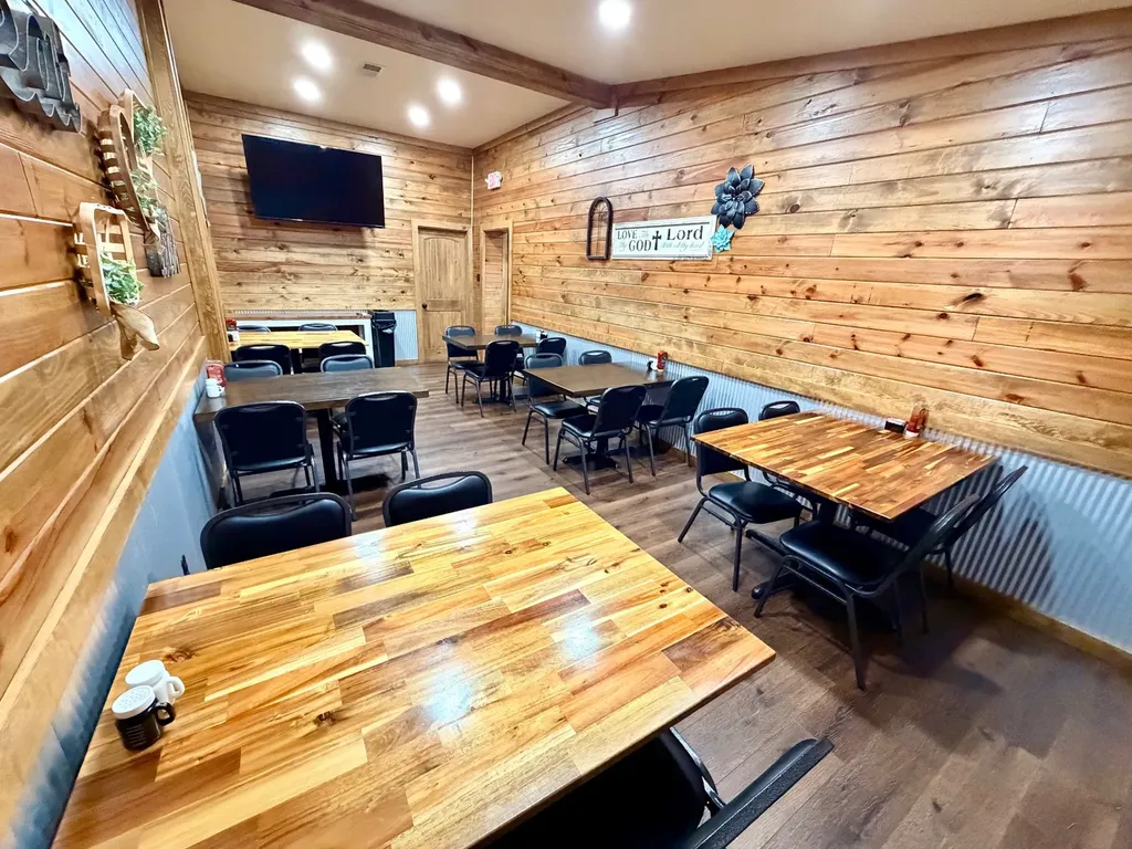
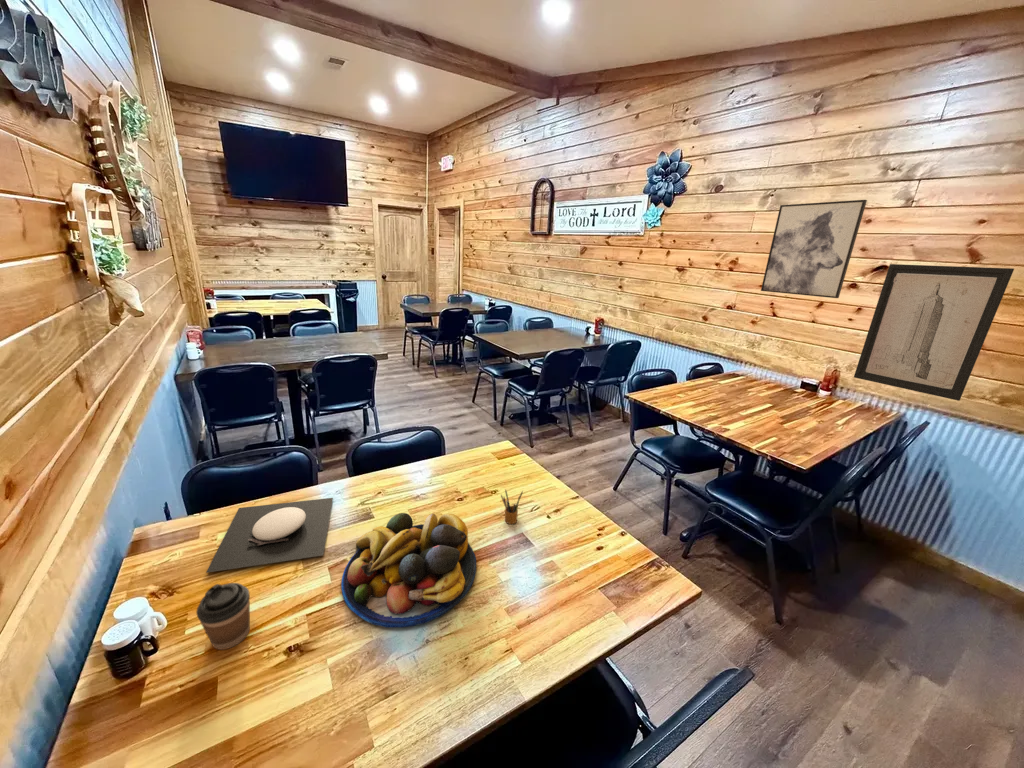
+ coffee cup (226, 613)
+ fruit bowl (409, 551)
+ pencil box (512, 506)
+ plate (277, 525)
+ wall art (808, 250)
+ wall art (923, 329)
